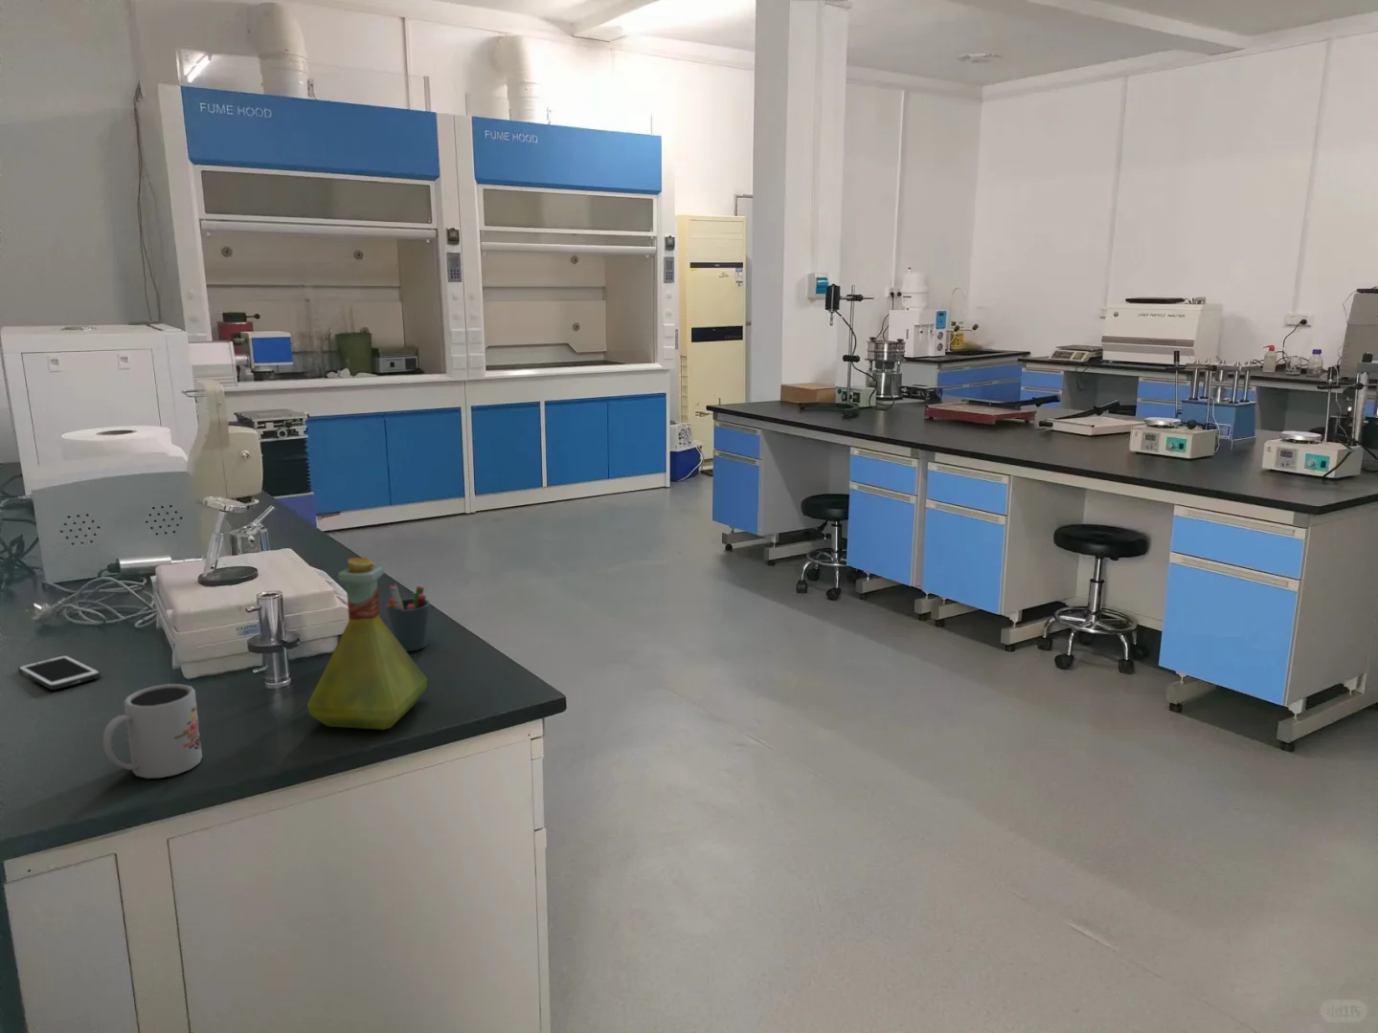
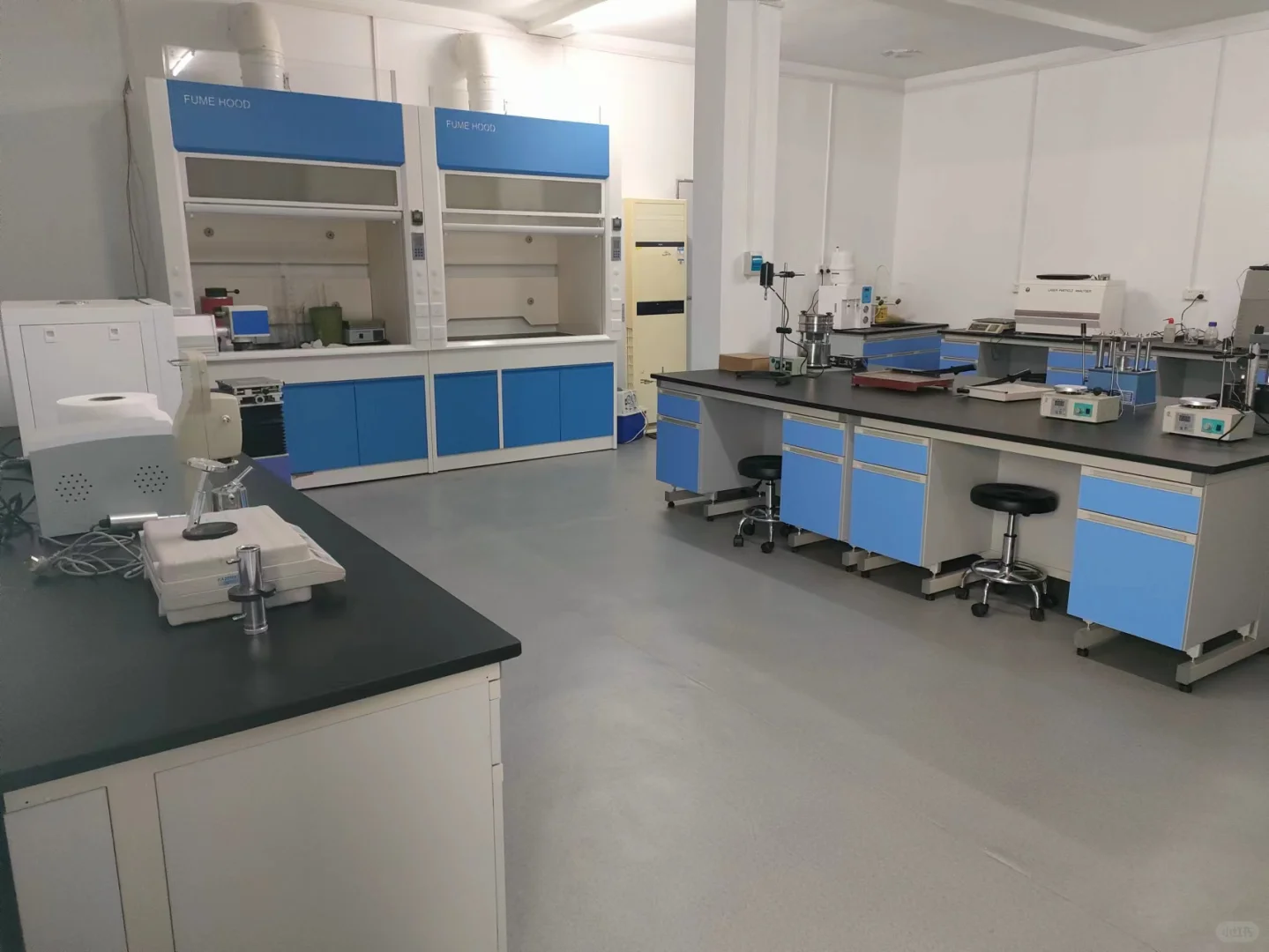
- pen holder (408, 613)
- mug (151, 734)
- flask (365, 637)
- cell phone (59, 672)
